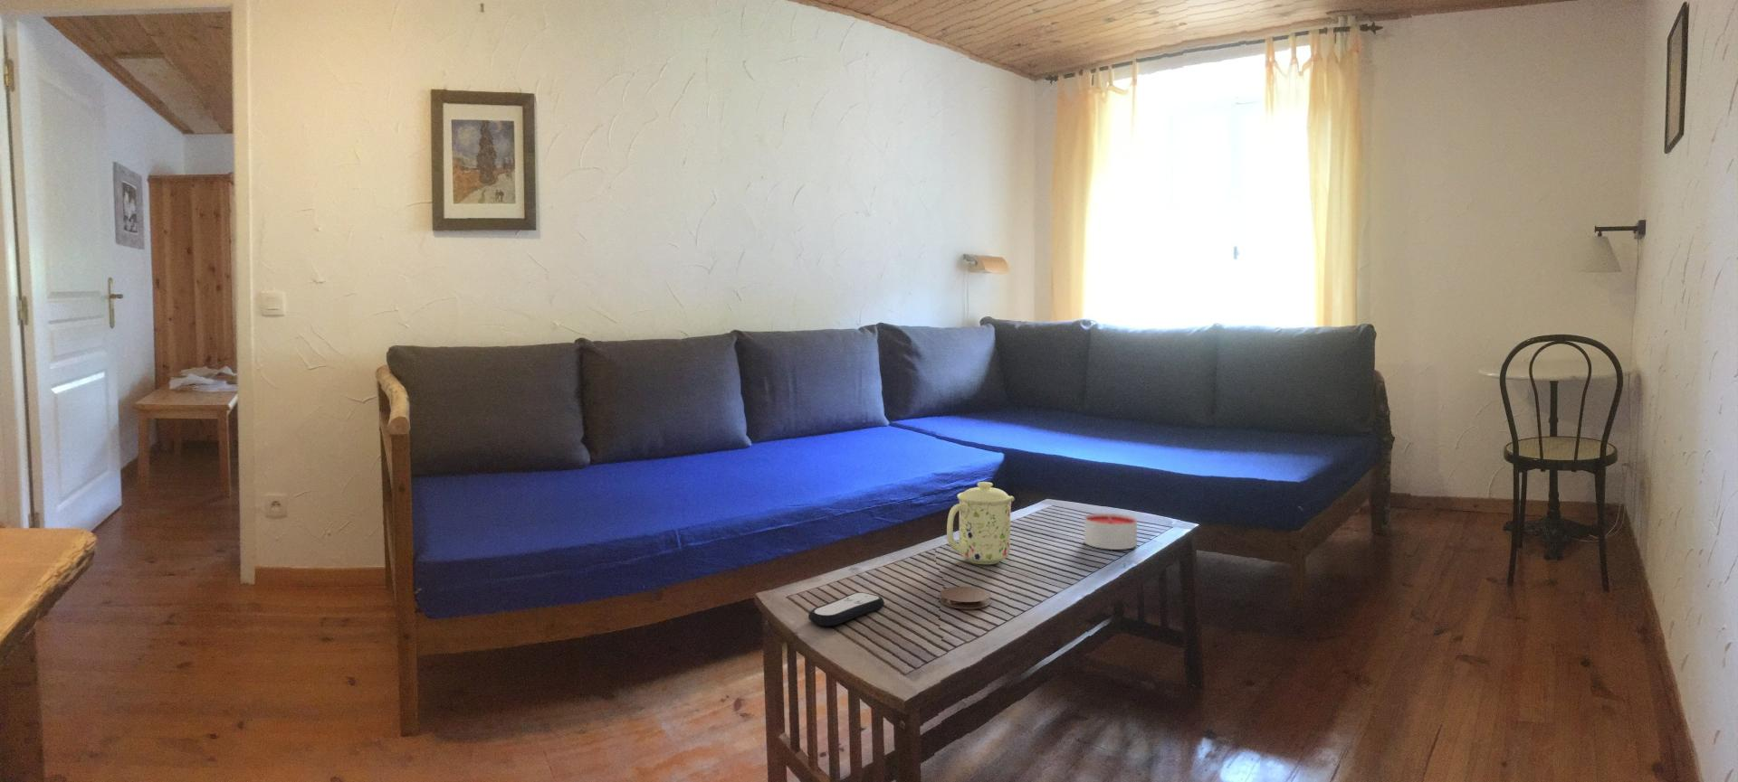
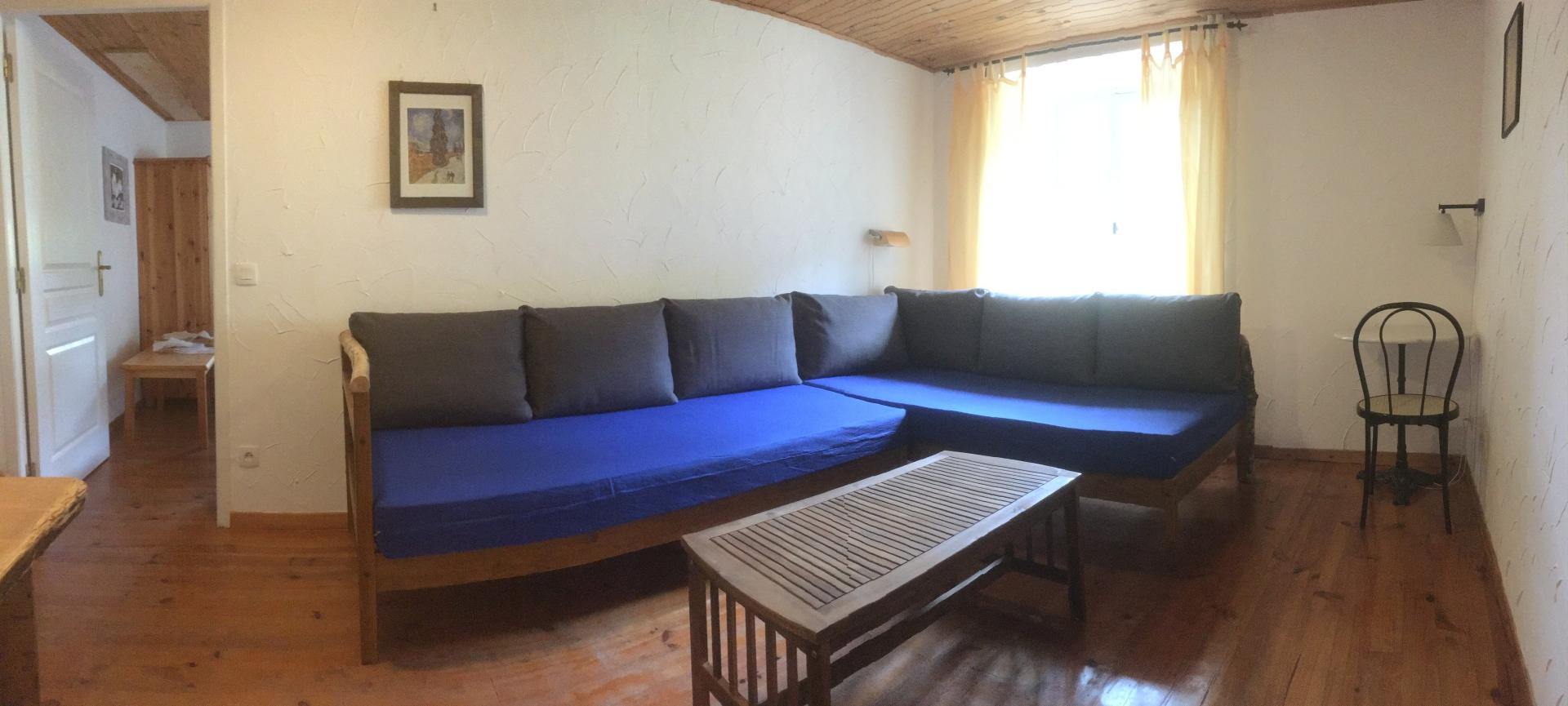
- remote control (846, 607)
- coaster (965, 597)
- candle (1110, 529)
- mug (980, 522)
